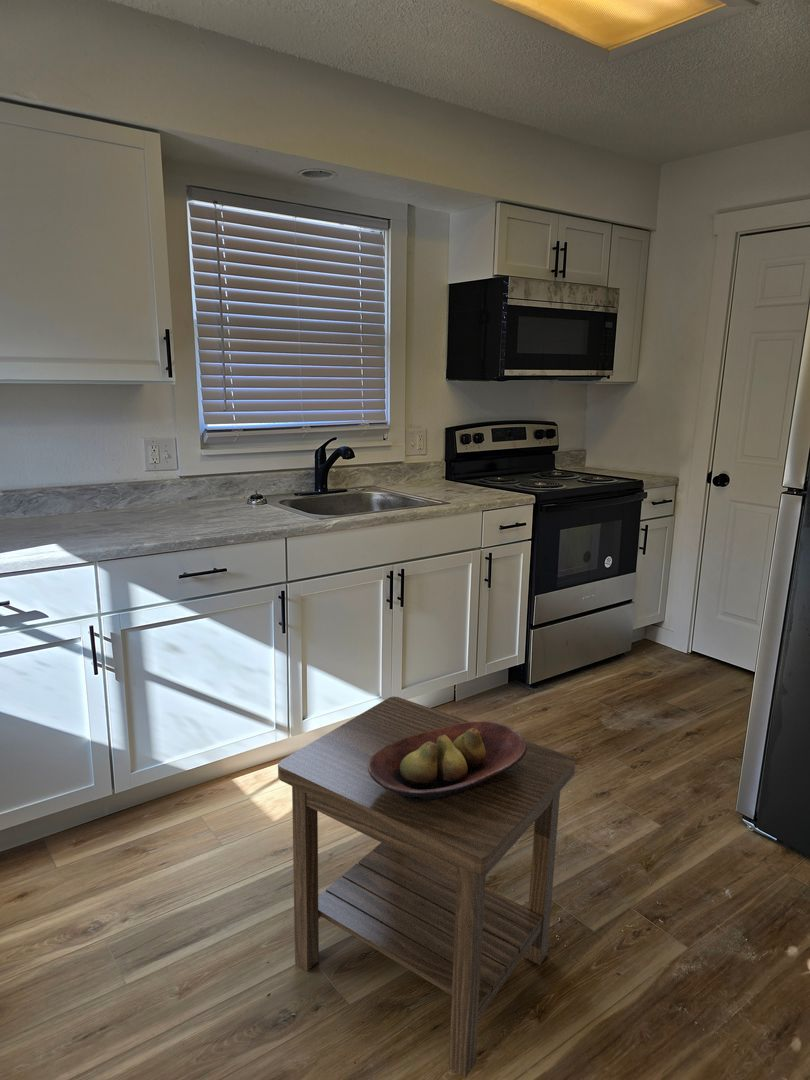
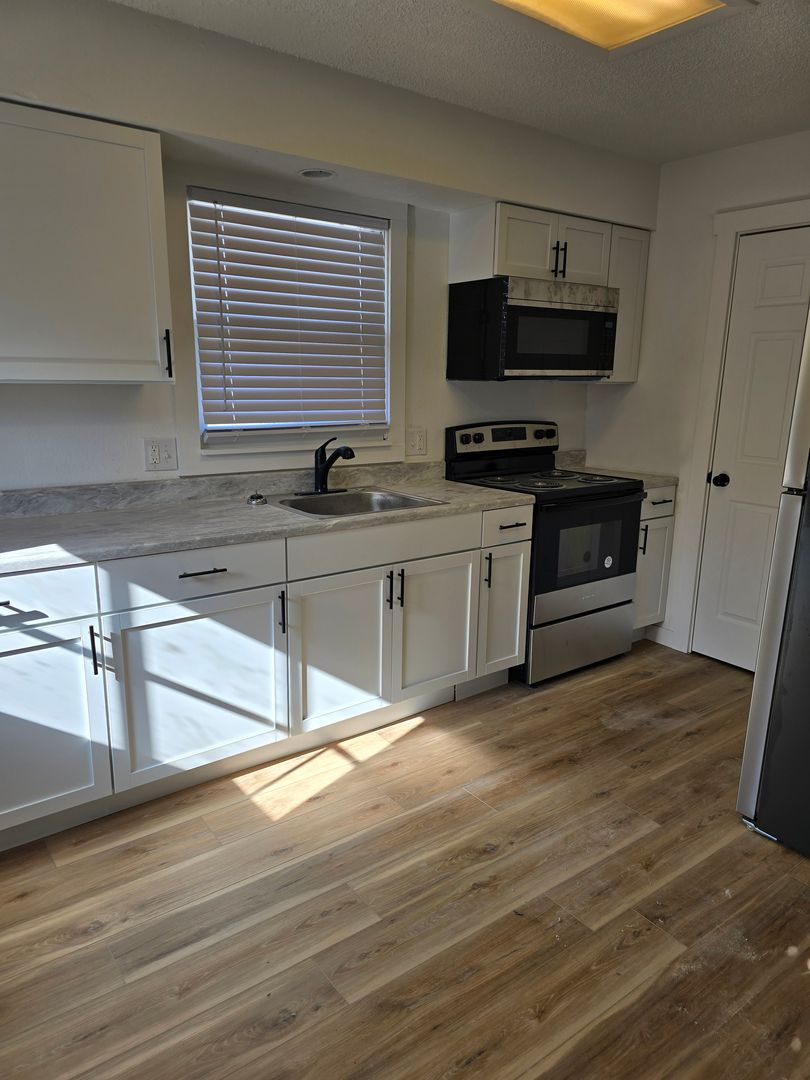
- fruit bowl (450, 755)
- side table (425, 863)
